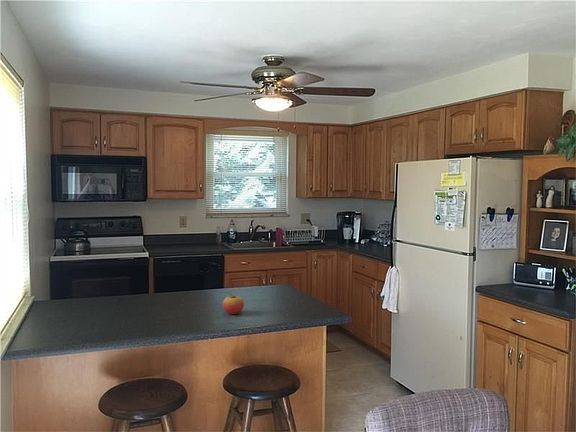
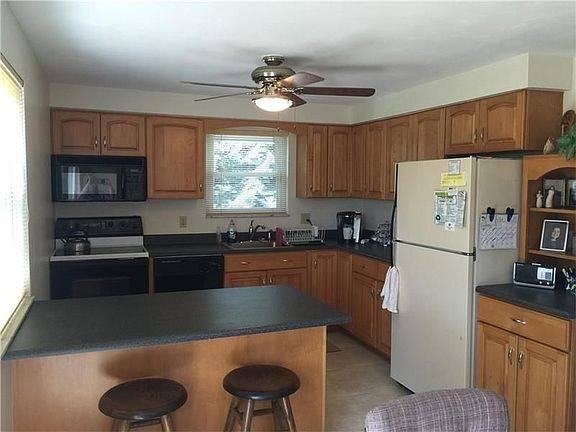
- fruit (233, 302)
